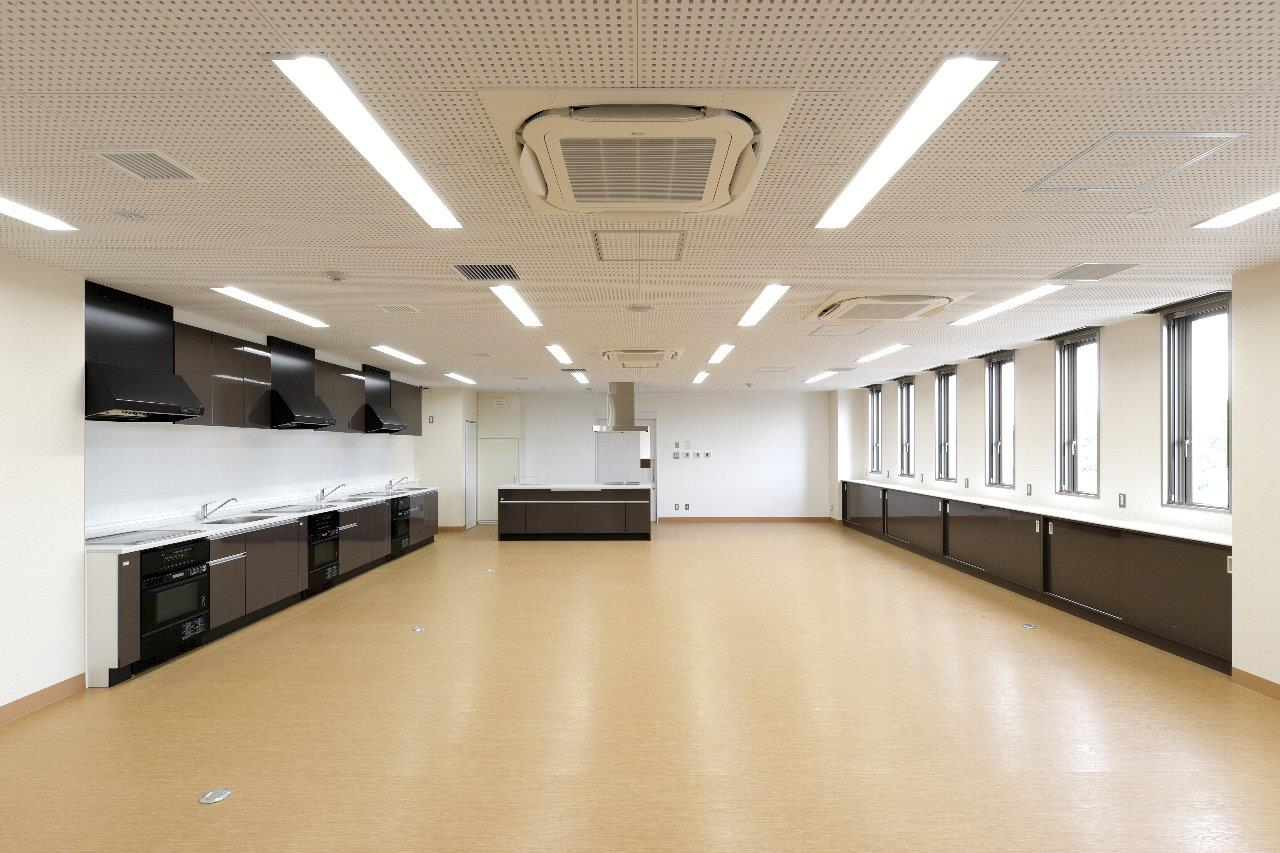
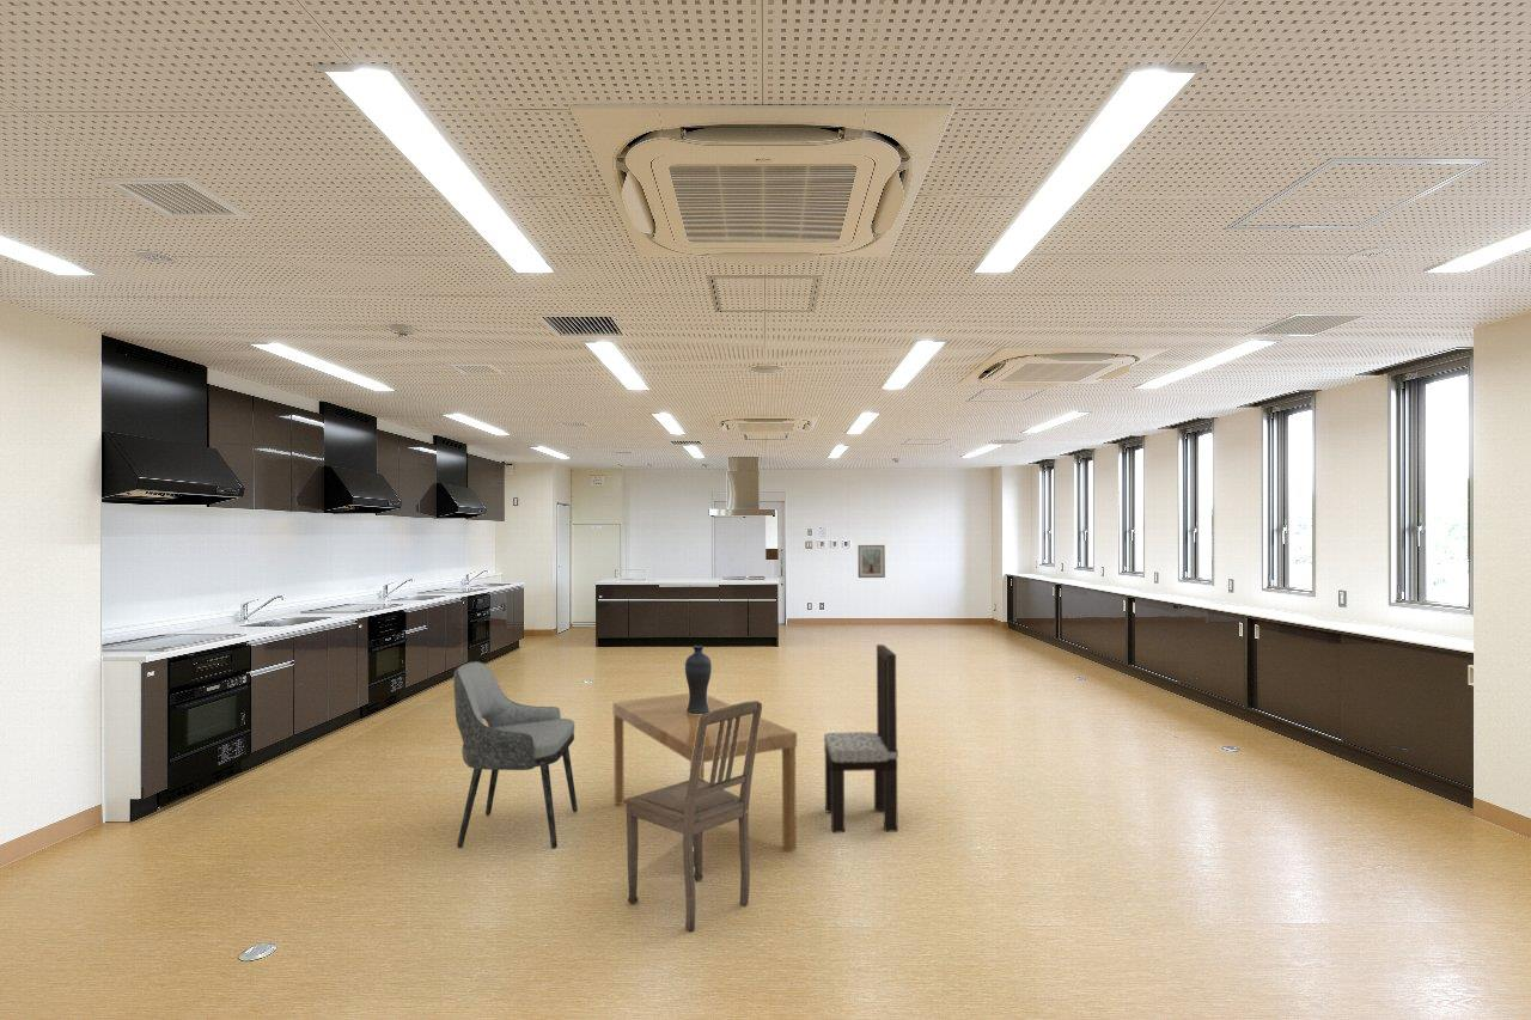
+ dining chair (512, 746)
+ picture frame (871, 561)
+ vase (697, 678)
+ dining chair (859, 734)
+ dining table (700, 770)
+ dining chair (693, 800)
